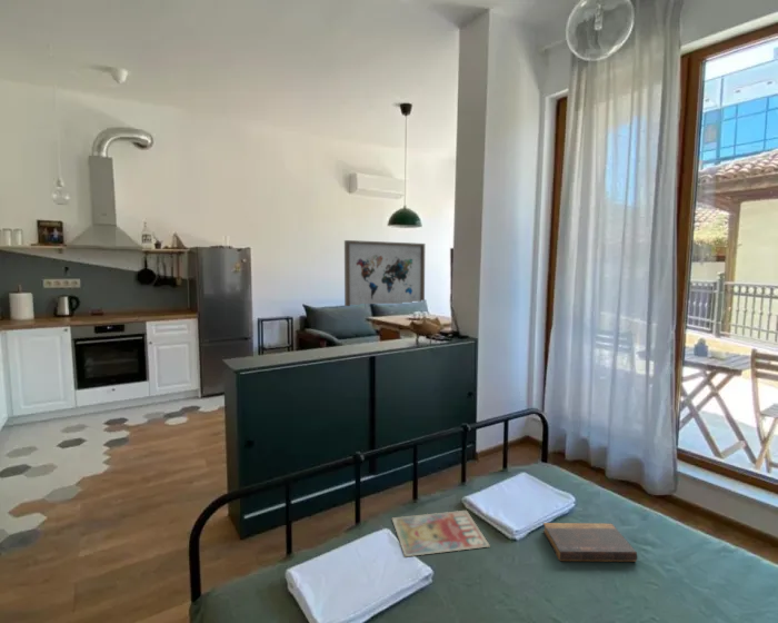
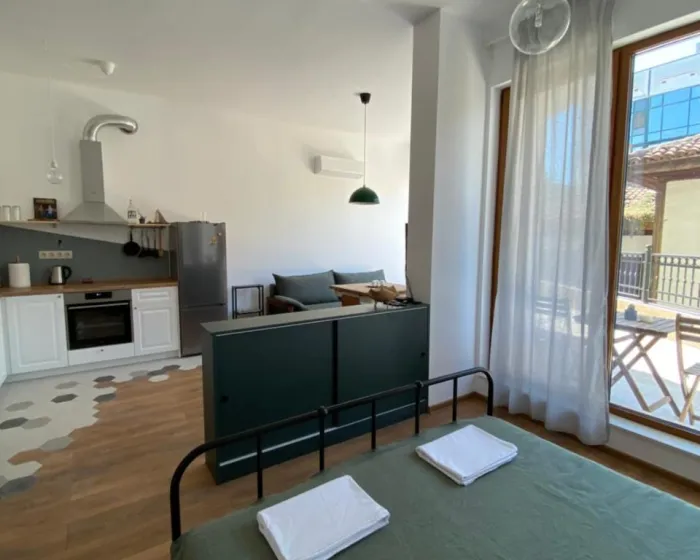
- magazine (438, 531)
- wall art (386, 277)
- book (587, 541)
